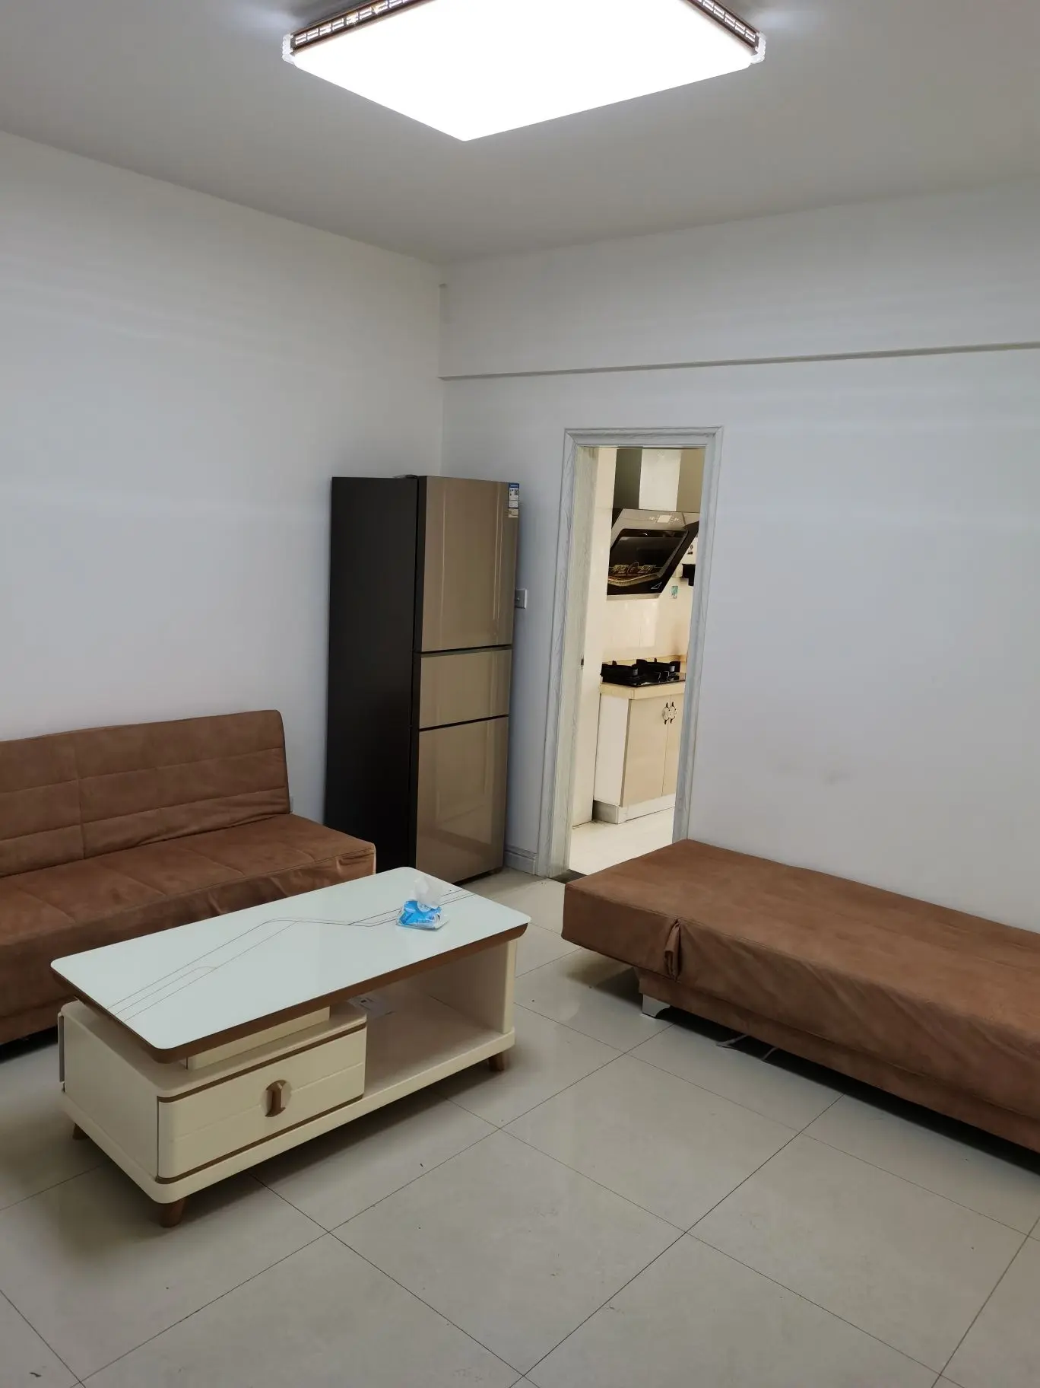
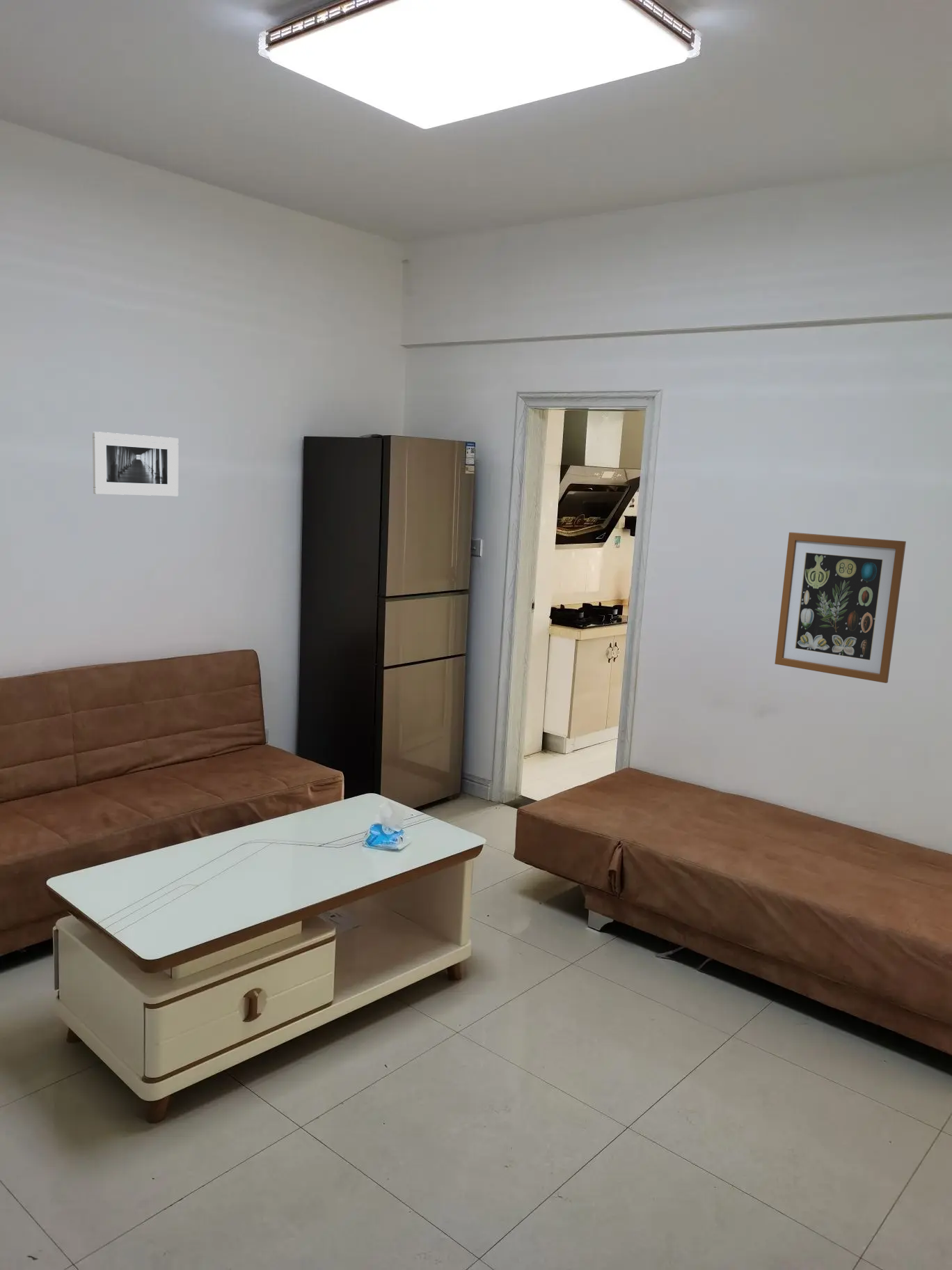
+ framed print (136, 465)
+ wall art (837, 605)
